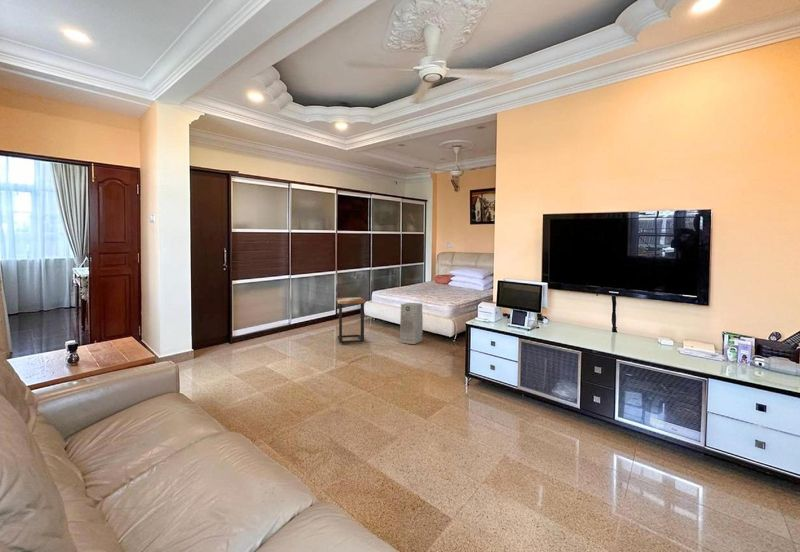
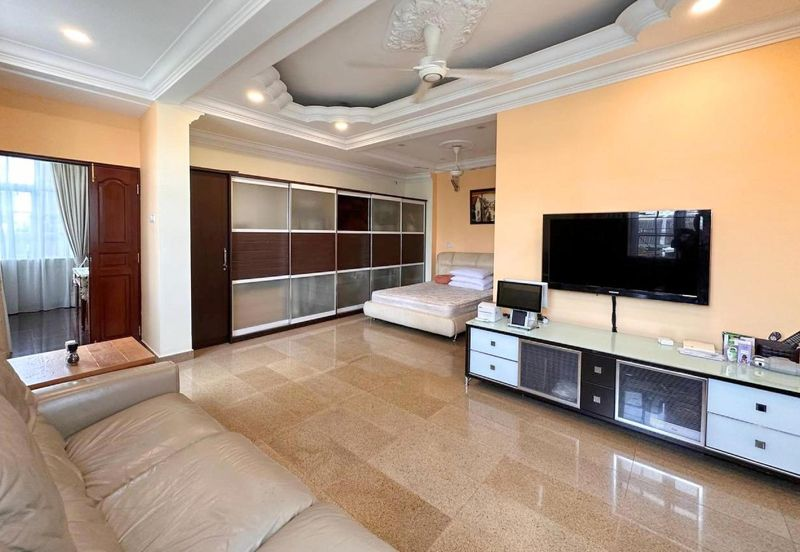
- side table (341, 319)
- air purifier (411, 322)
